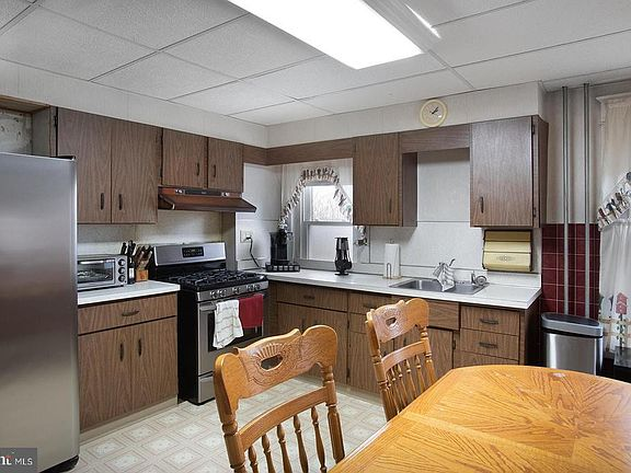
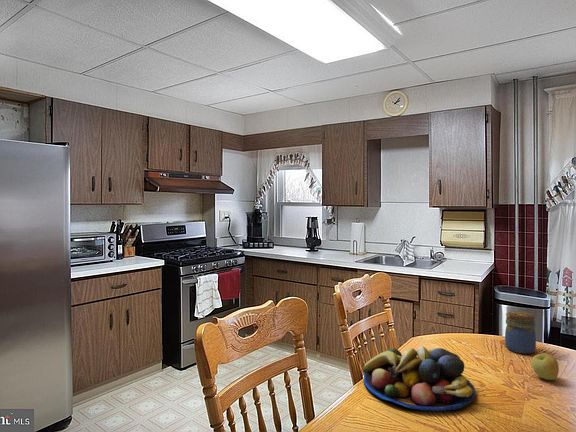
+ fruit bowl (416, 366)
+ jar (519, 331)
+ apple (545, 366)
